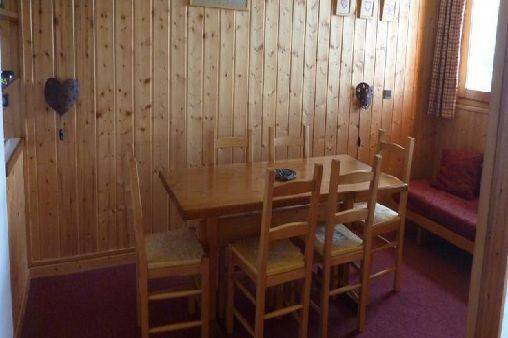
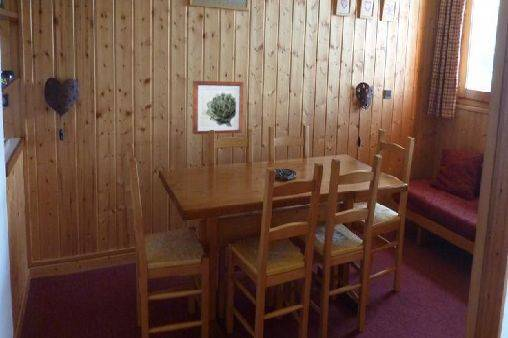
+ wall art (218, 107)
